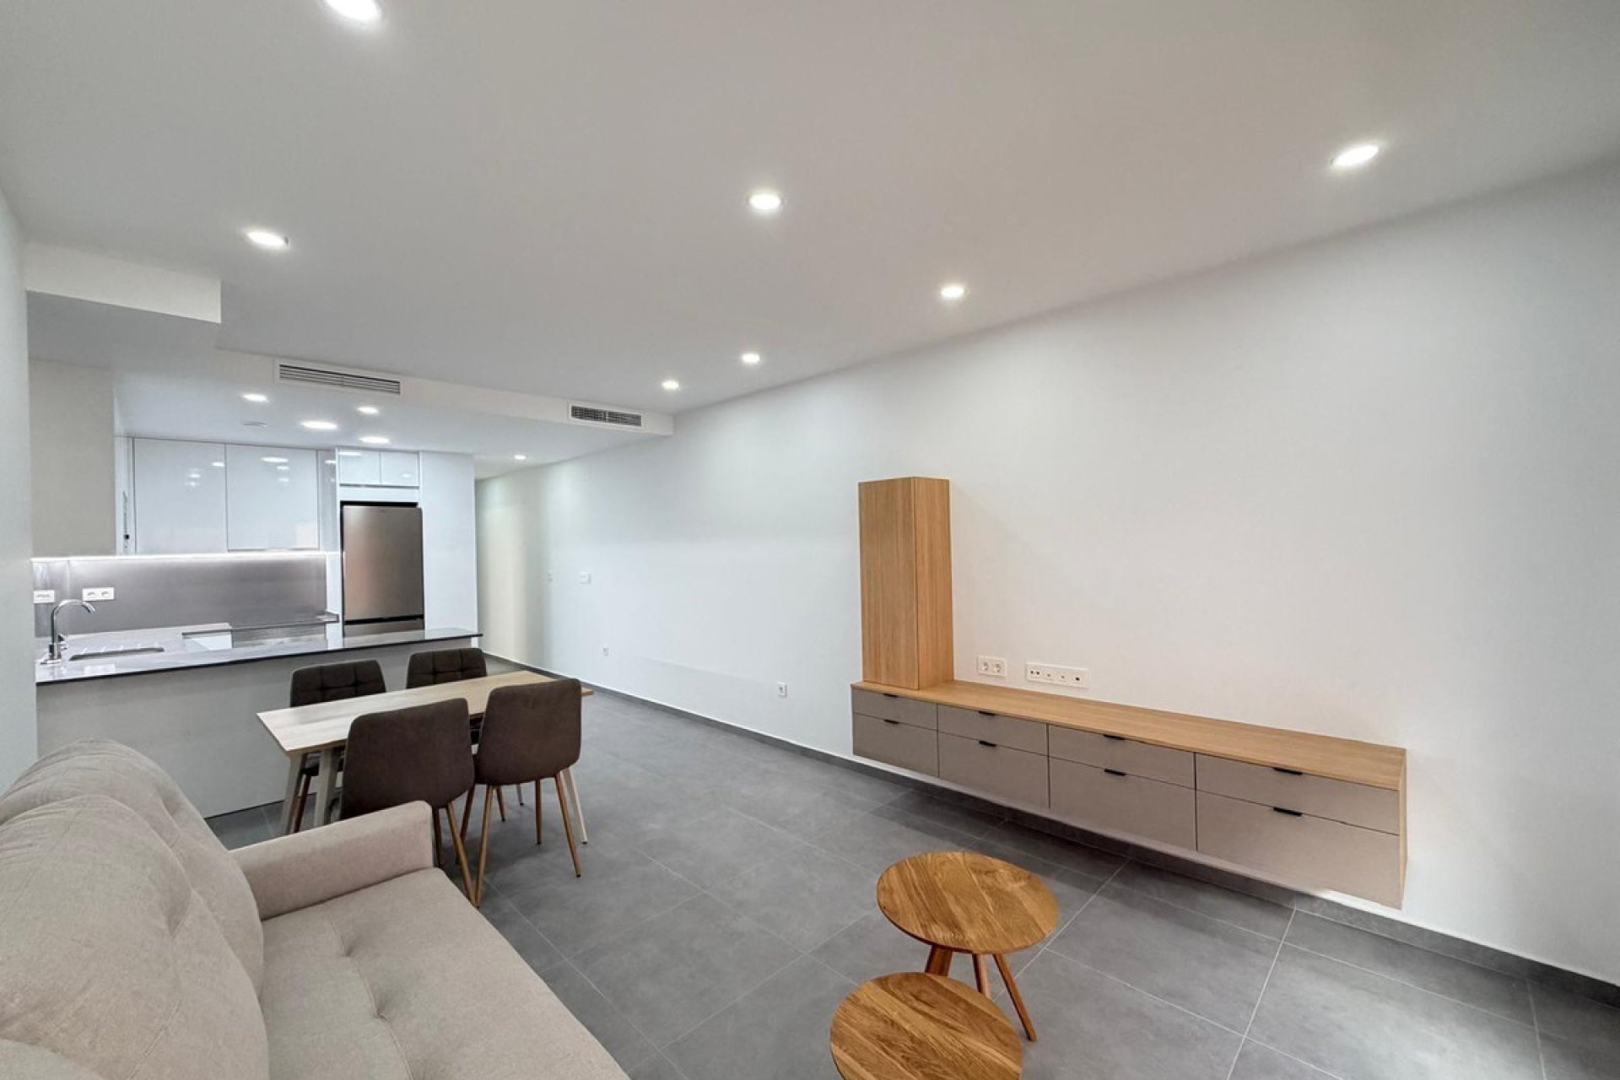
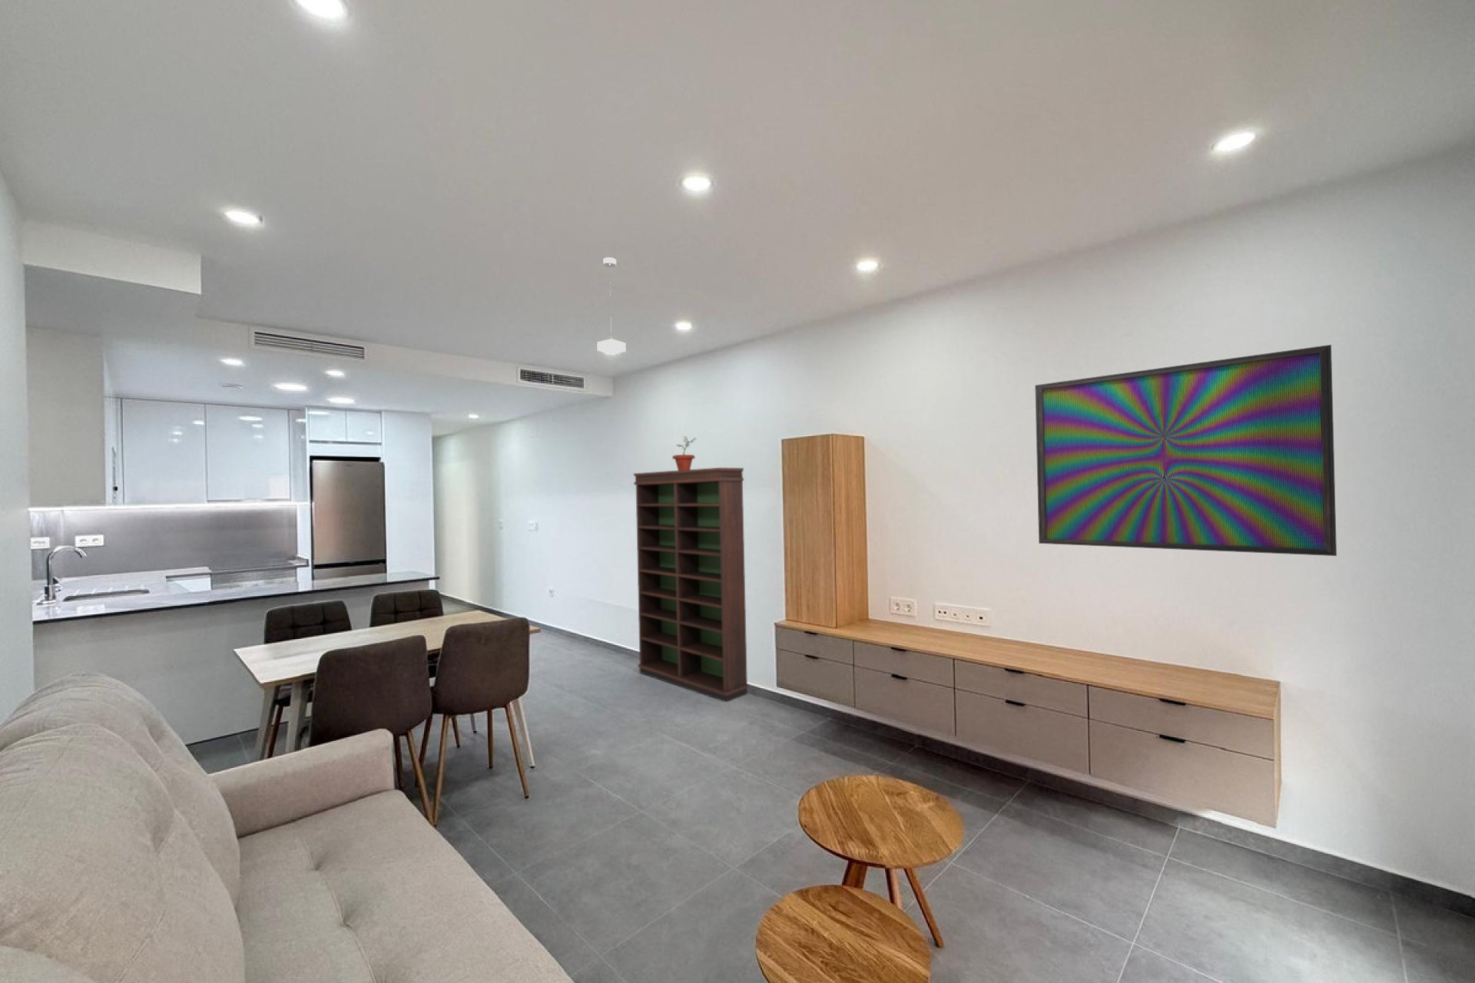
+ pendant lamp (610, 294)
+ television (1163, 457)
+ bookshelf (687, 577)
+ potted plant (684, 452)
